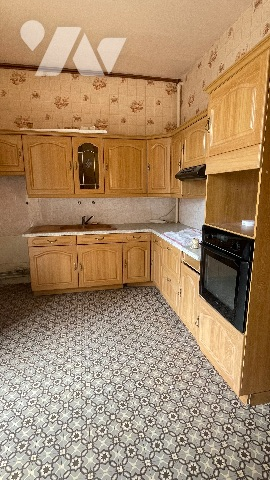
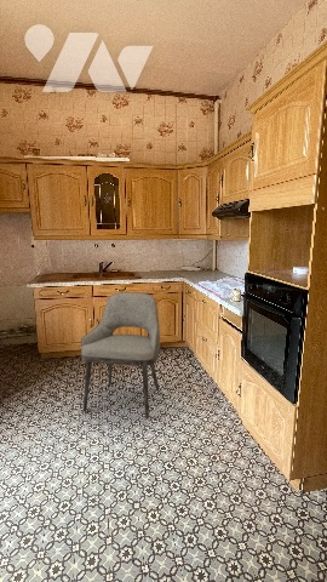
+ dining chair (125, 348)
